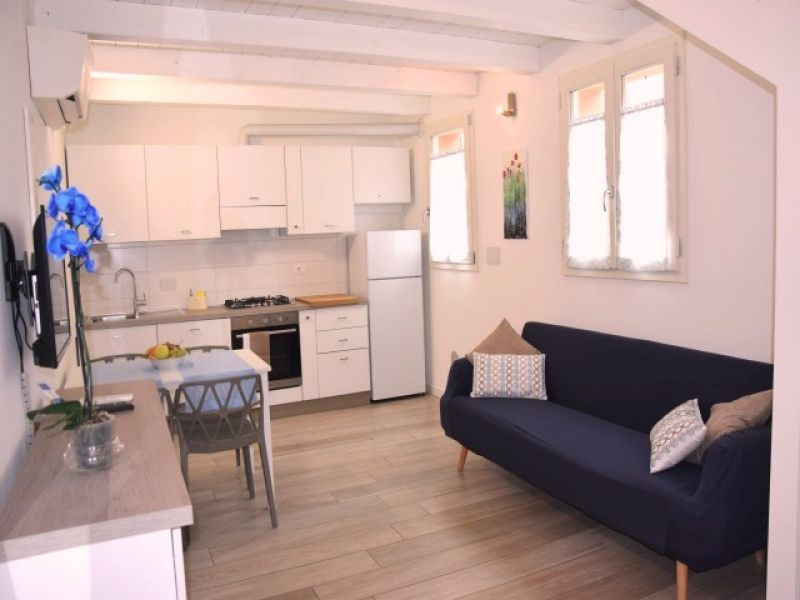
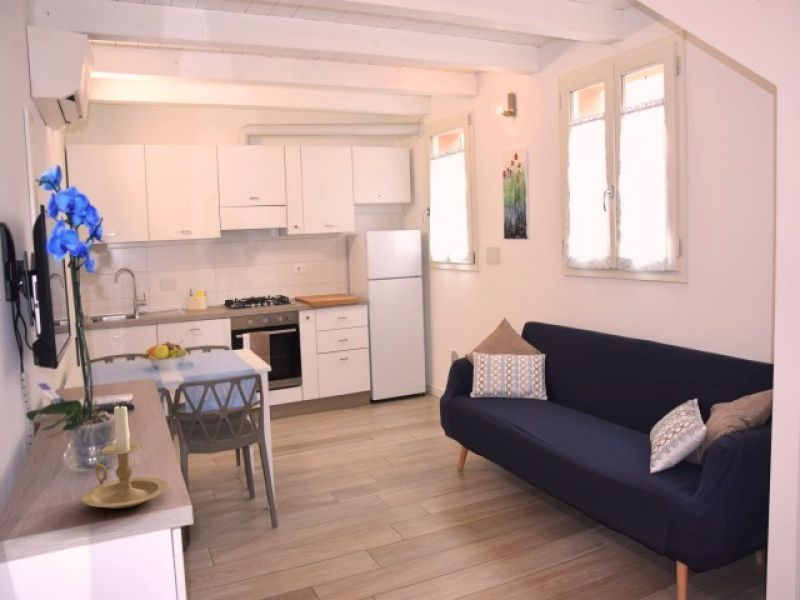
+ candle holder (123, 451)
